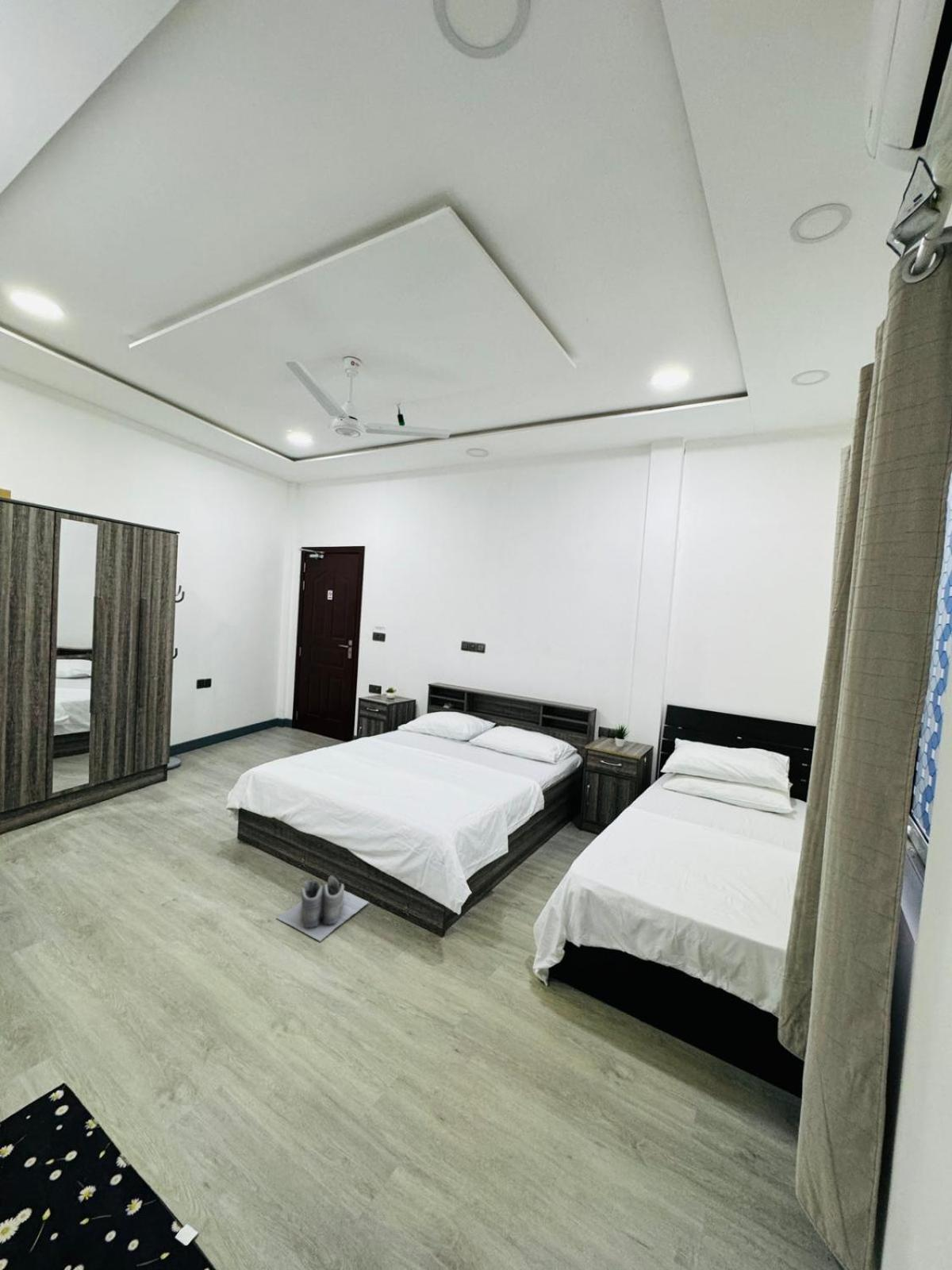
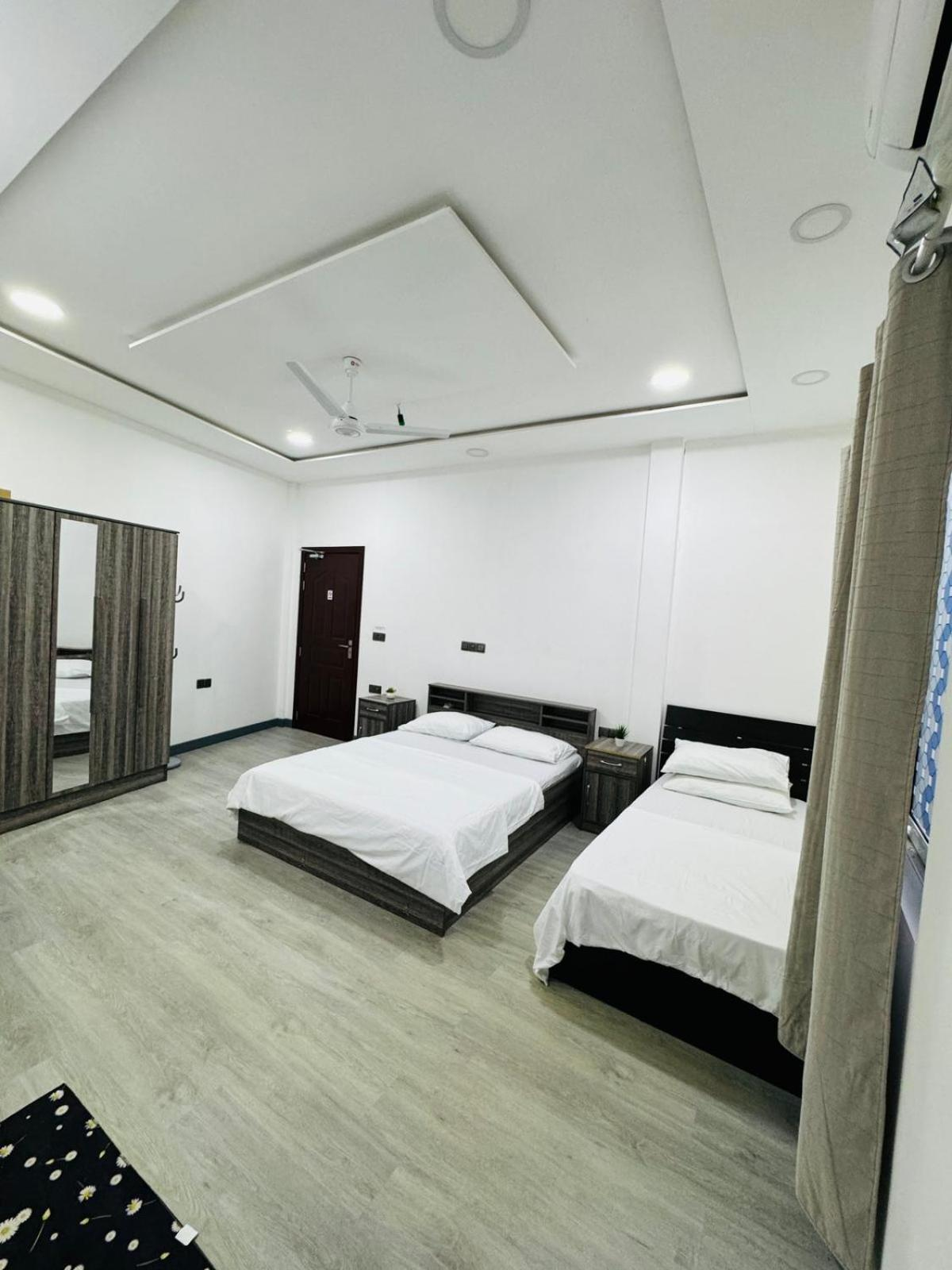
- boots (325, 893)
